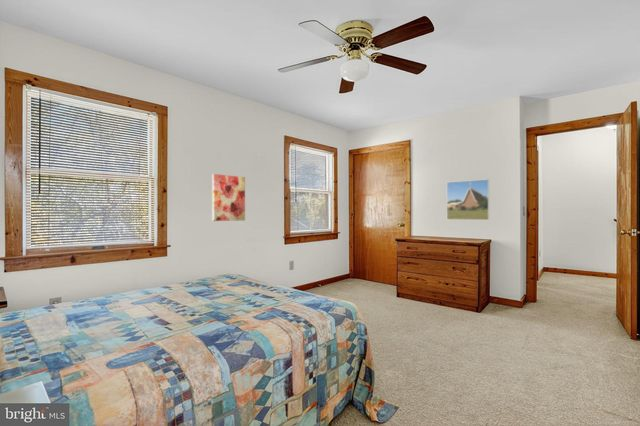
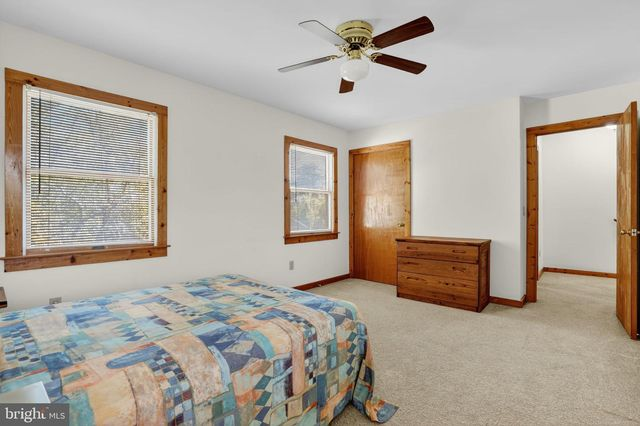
- wall art (229, 198)
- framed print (467, 200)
